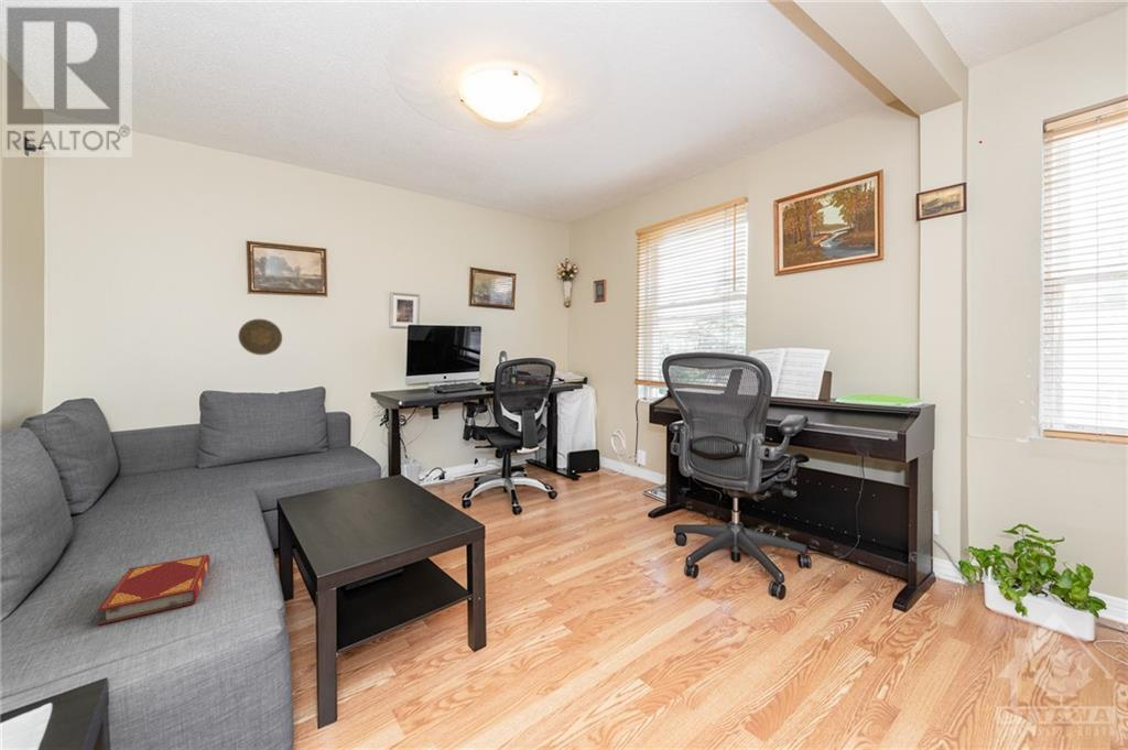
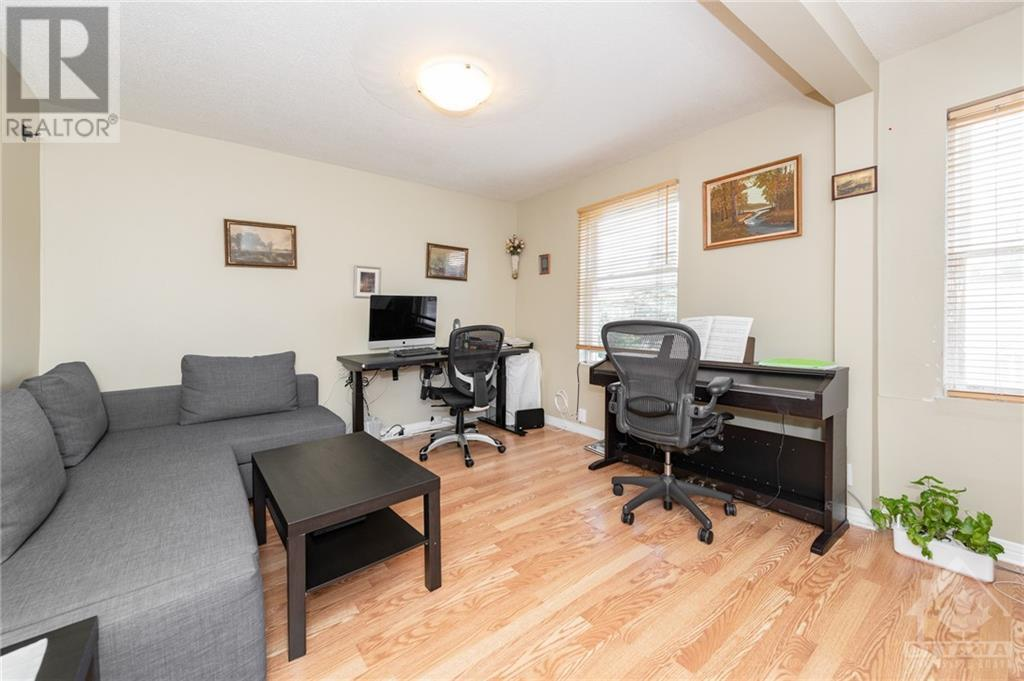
- decorative plate (260, 336)
- hardback book (161, 585)
